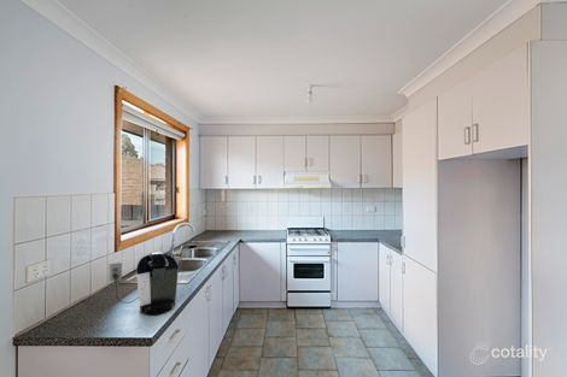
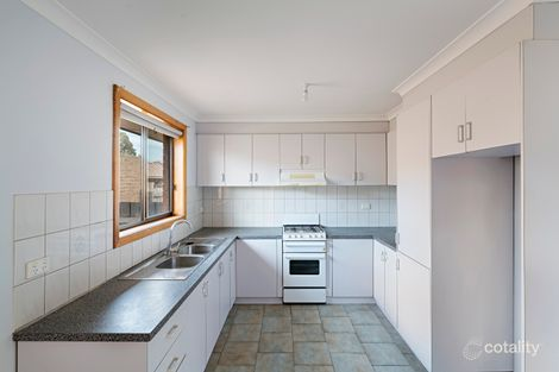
- coffee maker (145, 282)
